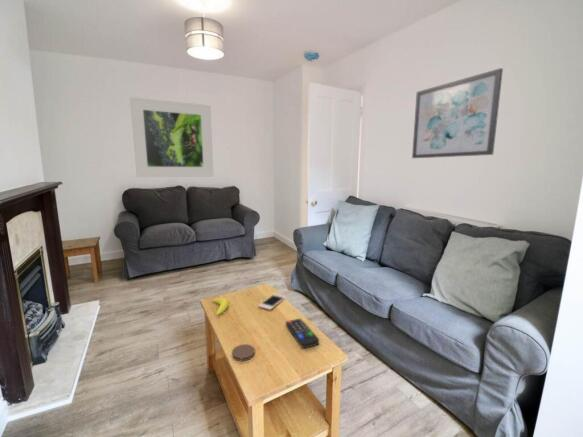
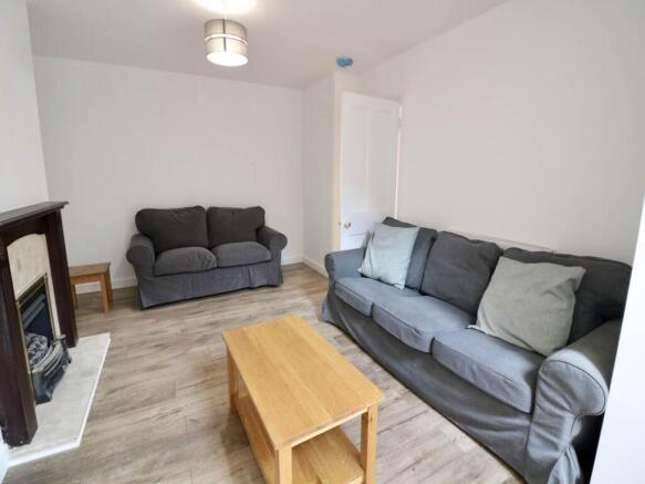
- coaster (243, 352)
- cell phone (272, 301)
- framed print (174, 140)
- wall art (450, 120)
- banana (221, 303)
- remote control (301, 332)
